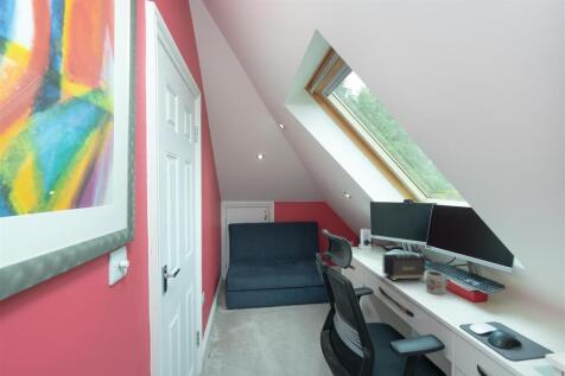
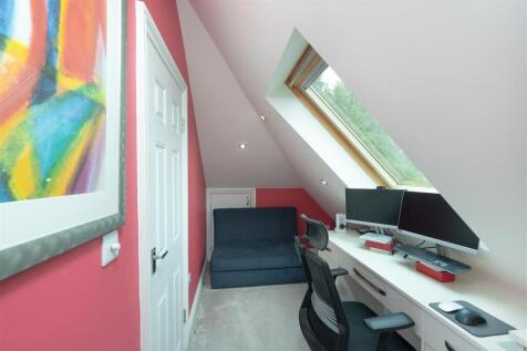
- speaker (402, 266)
- mug (437, 281)
